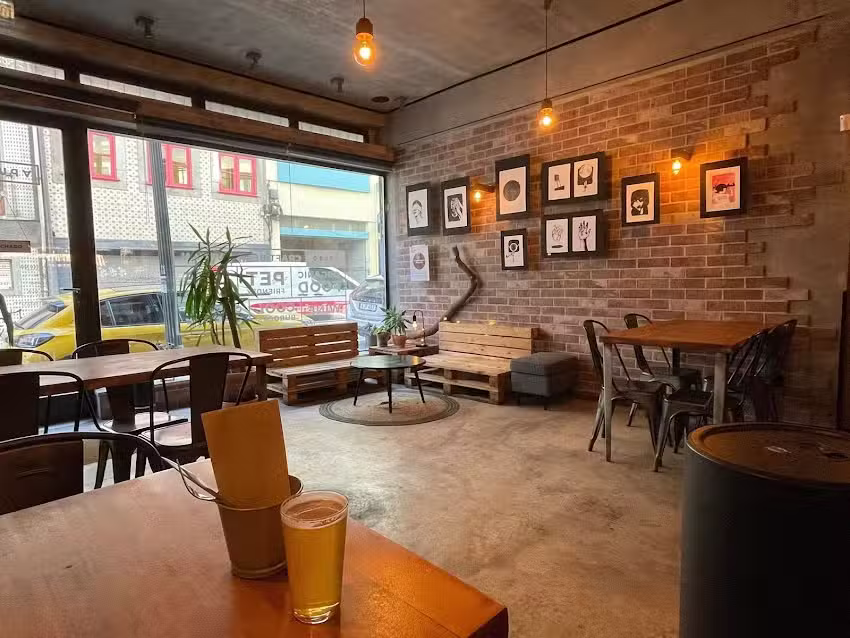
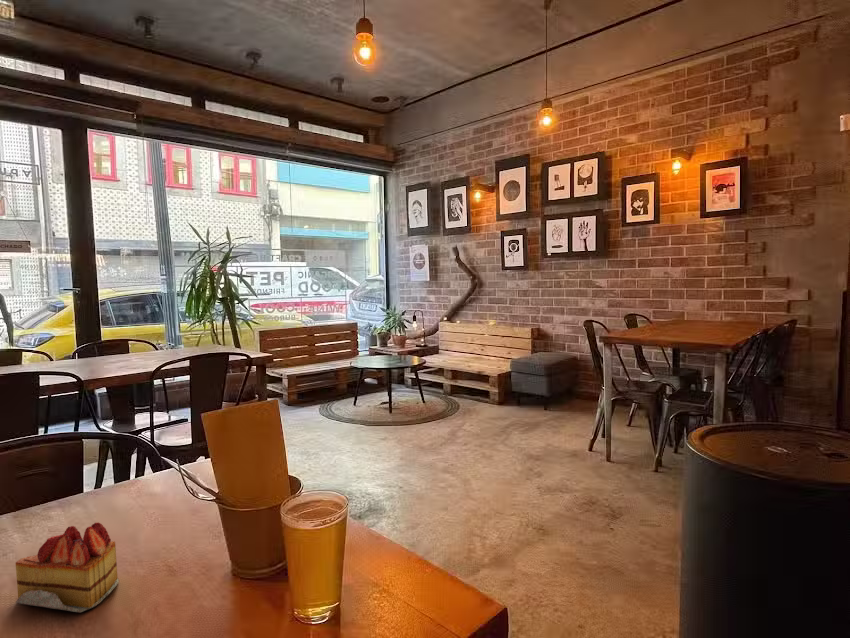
+ pastry (64, 562)
